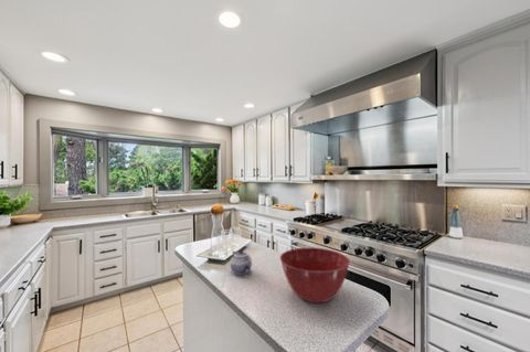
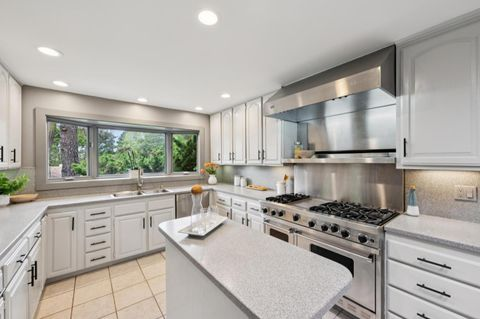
- mixing bowl (314, 275)
- teapot (241, 260)
